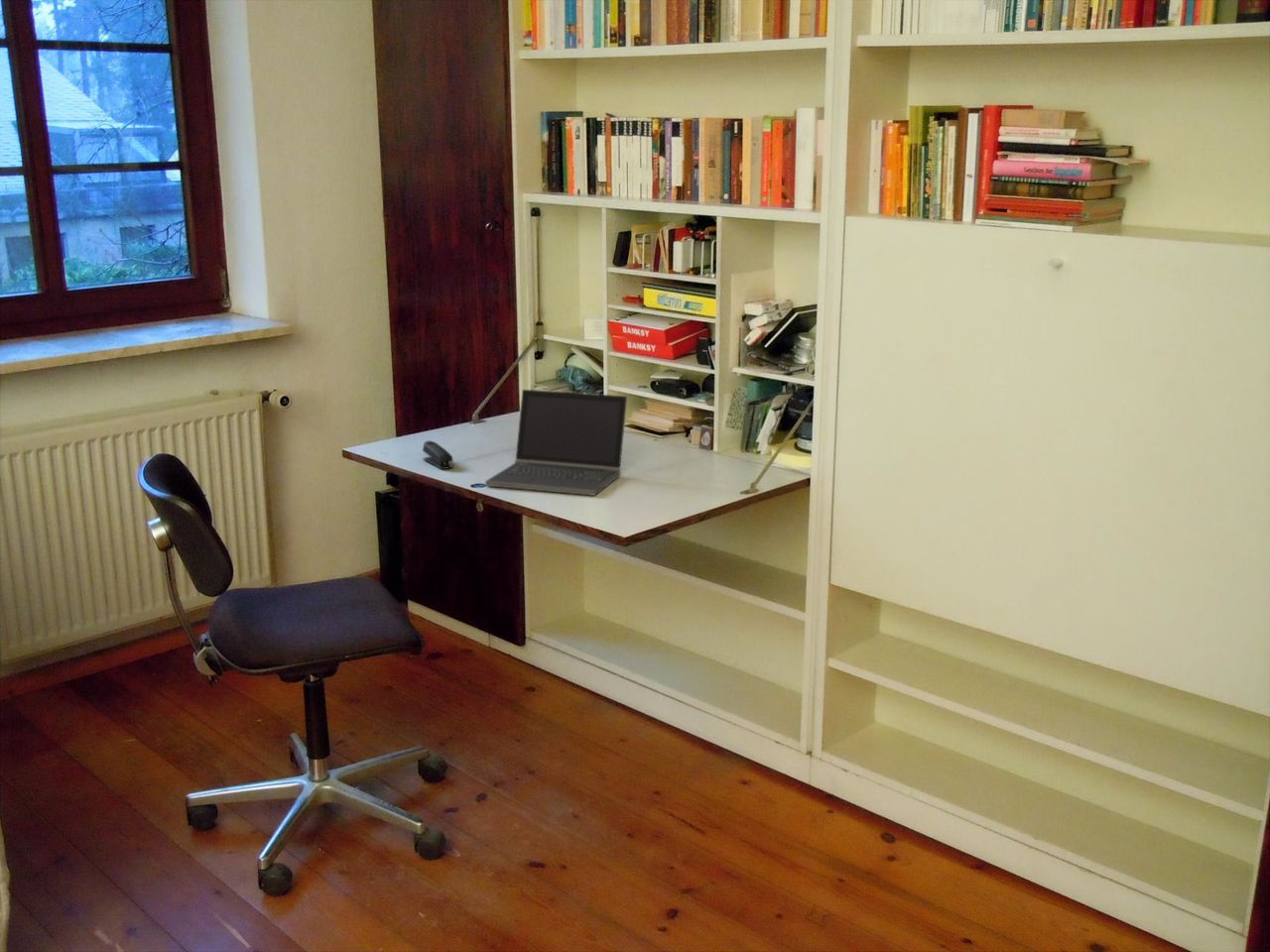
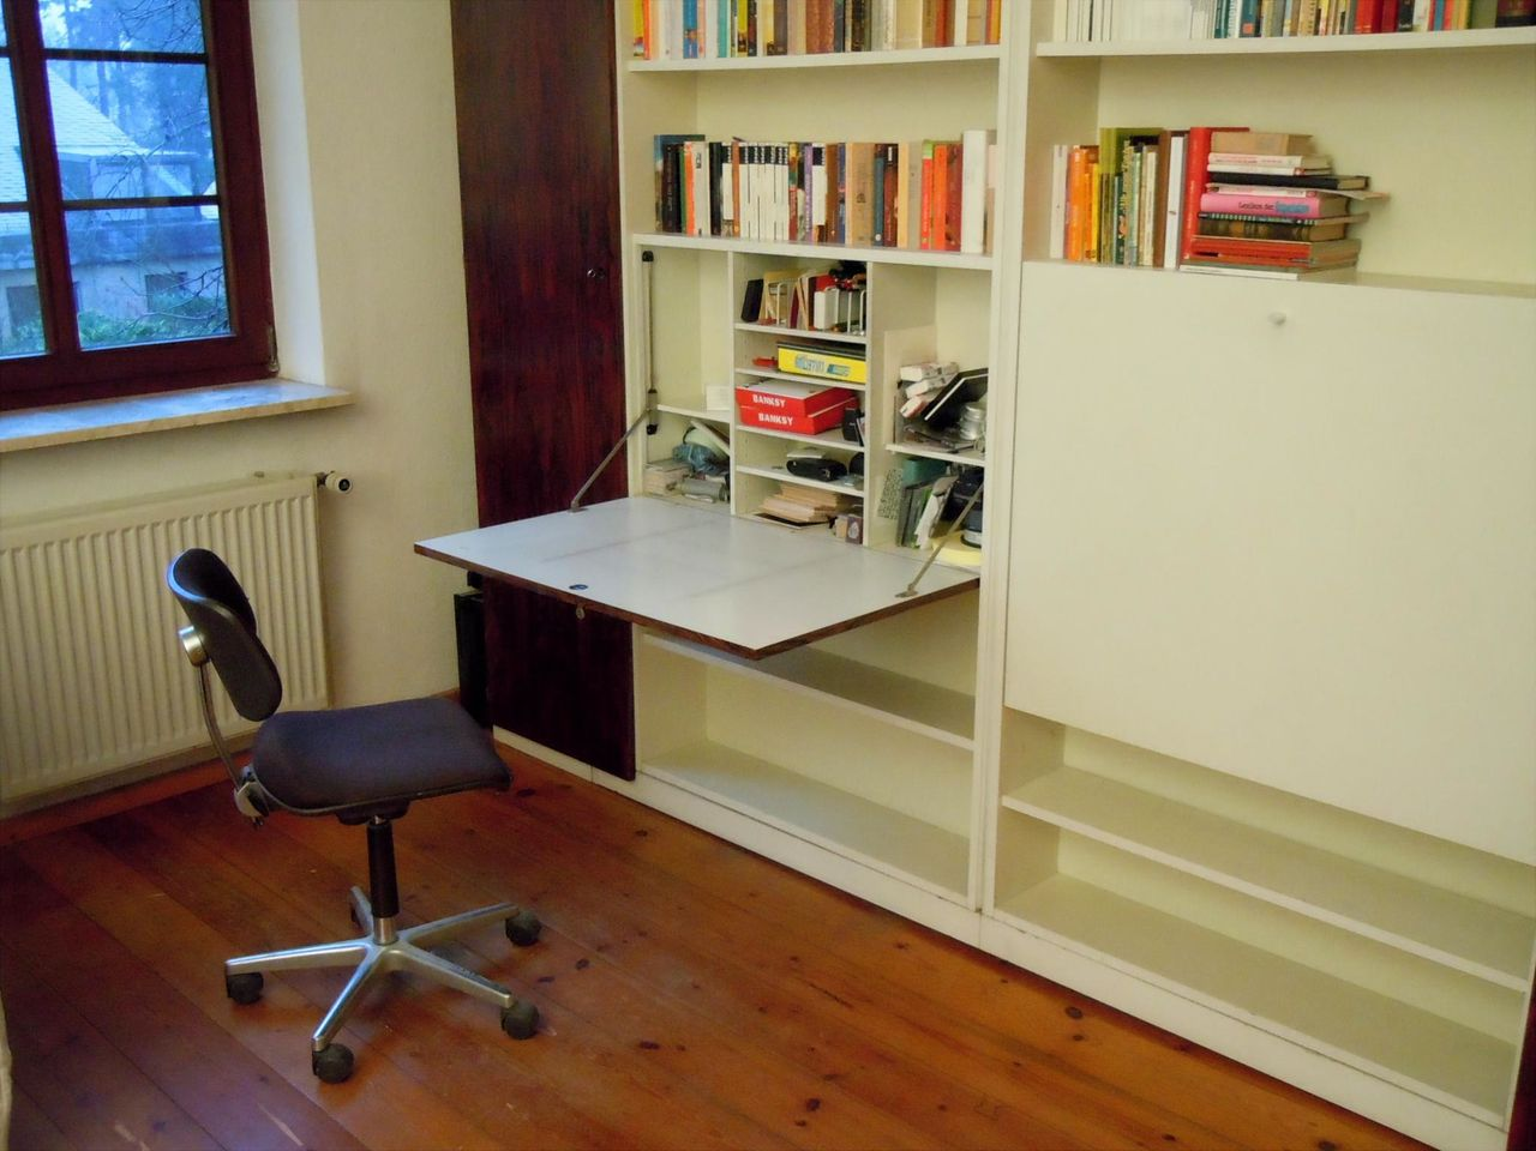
- laptop computer (557, 440)
- stapler (438, 454)
